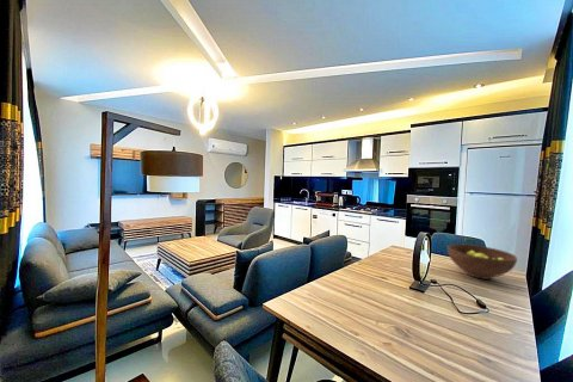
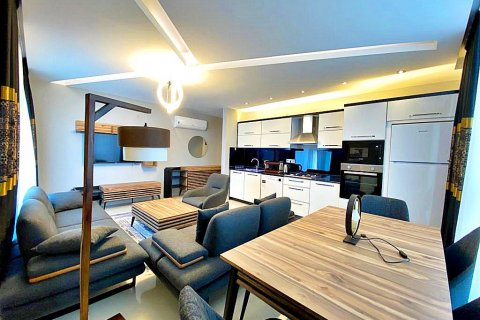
- fruit bowl (479, 263)
